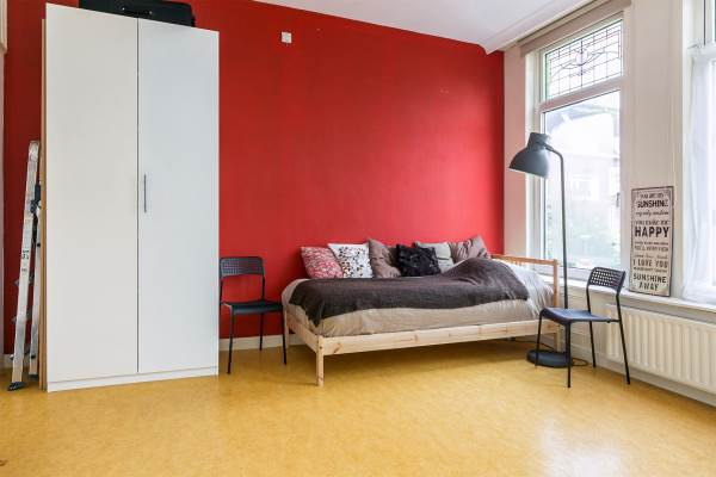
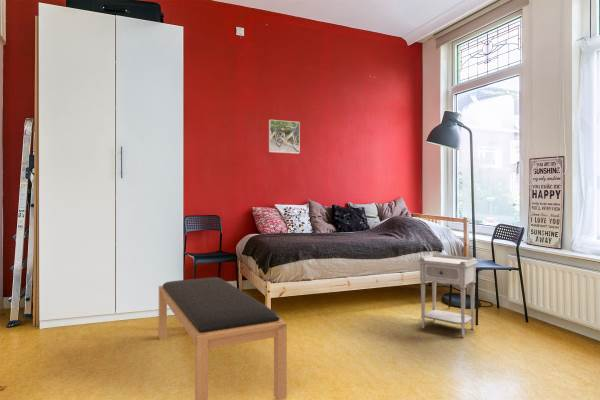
+ nightstand (447, 283)
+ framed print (284, 136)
+ bench (211, 328)
